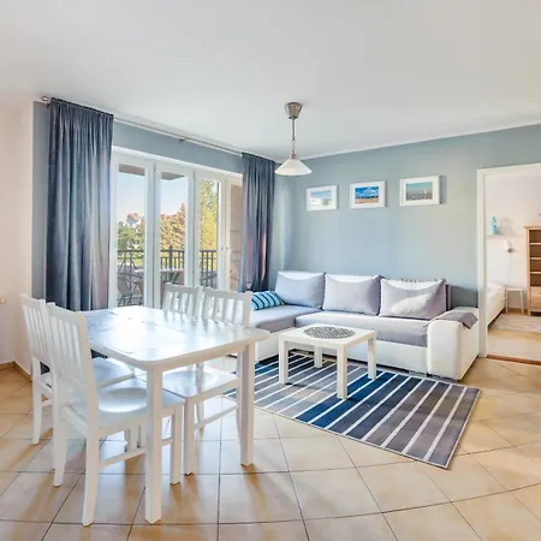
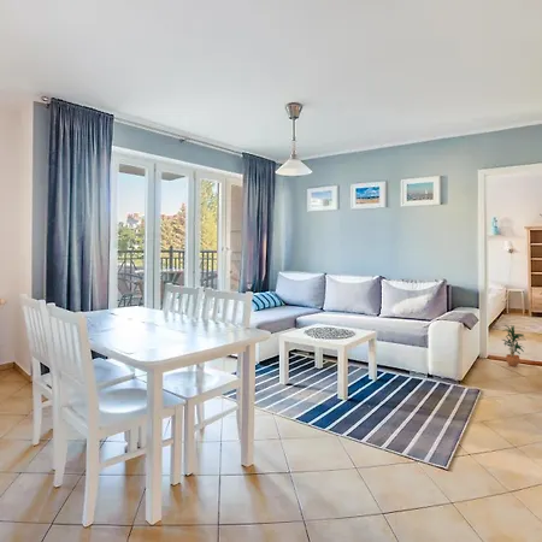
+ potted plant (514, 344)
